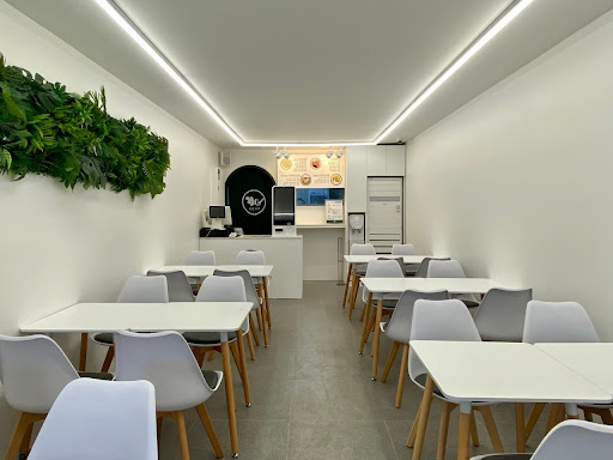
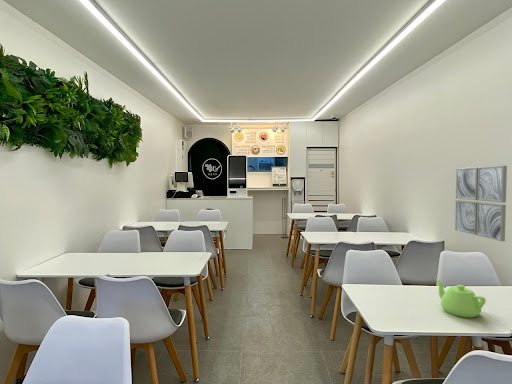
+ teapot (458, 298)
+ wall art (478, 200)
